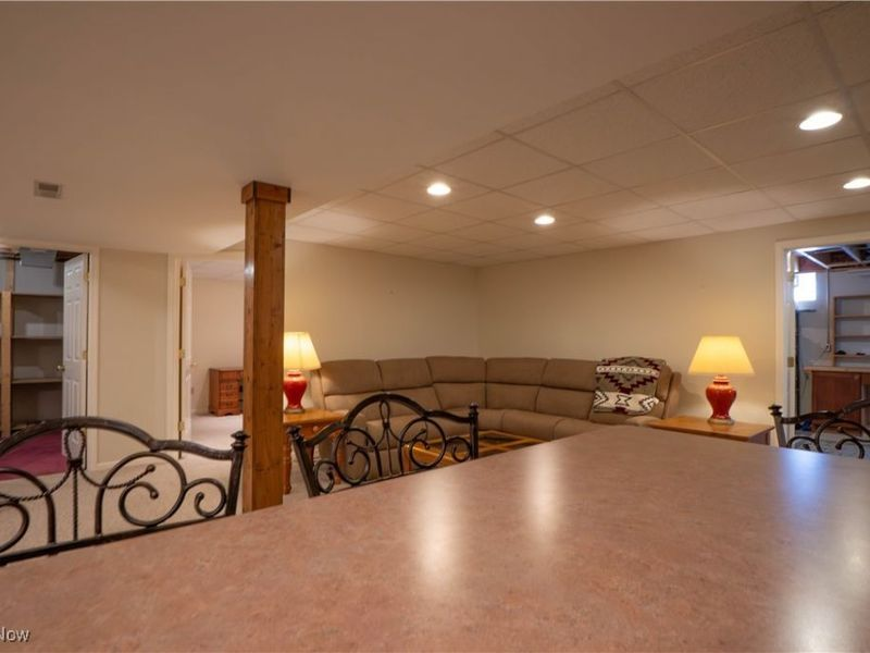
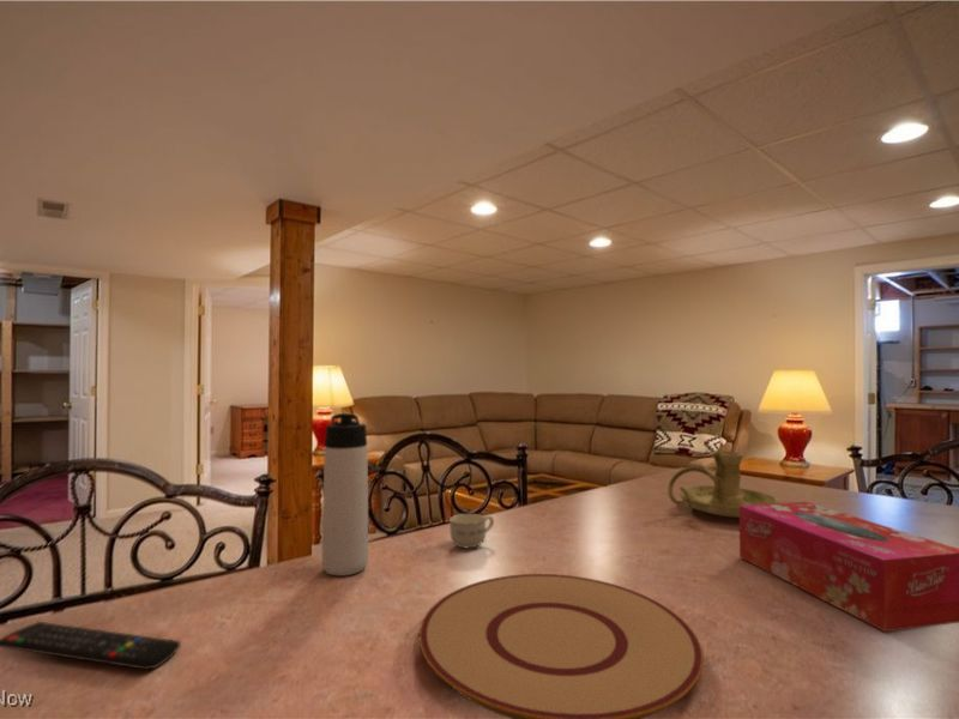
+ tissue box (838, 555)
+ remote control (86, 646)
+ cup (472, 530)
+ candle holder (718, 482)
+ plate (555, 635)
+ thermos bottle (344, 489)
